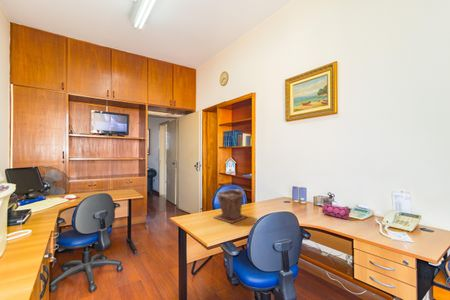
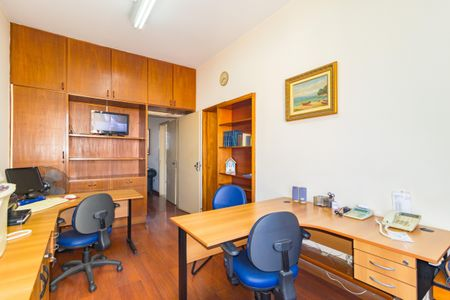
- pencil case (335, 210)
- plant pot (230, 204)
